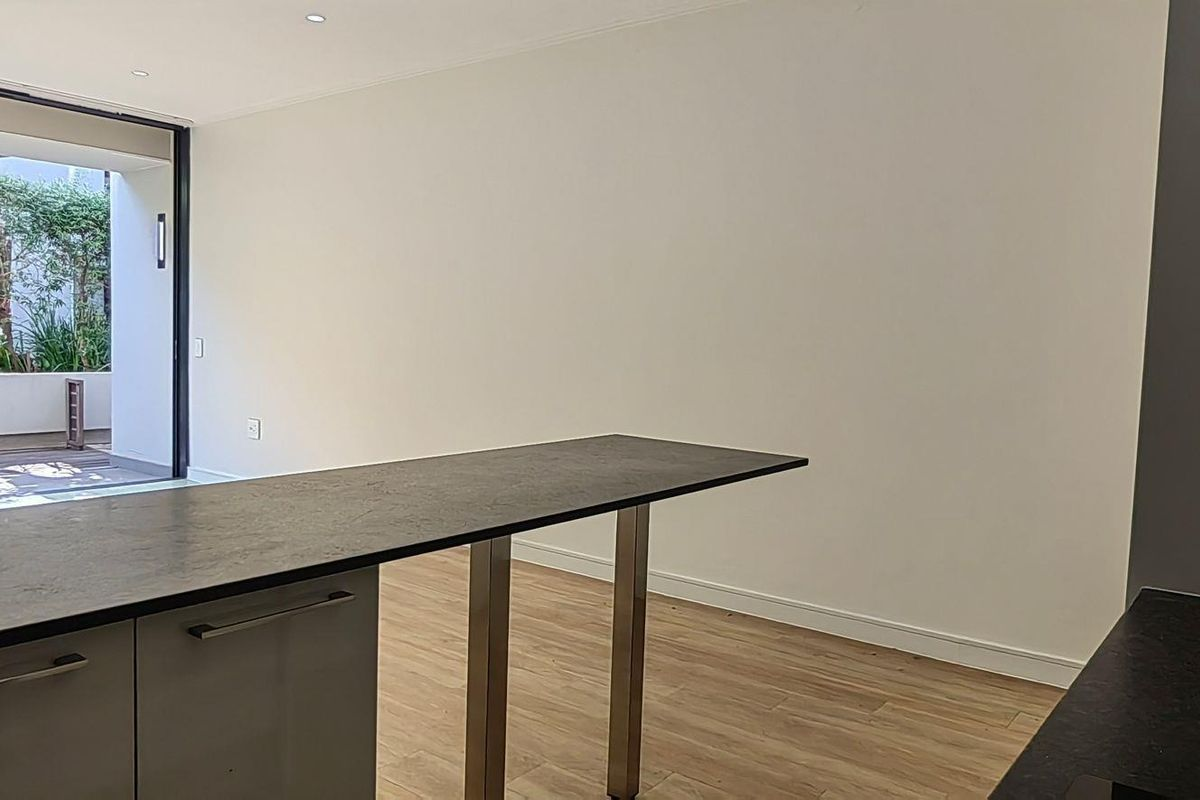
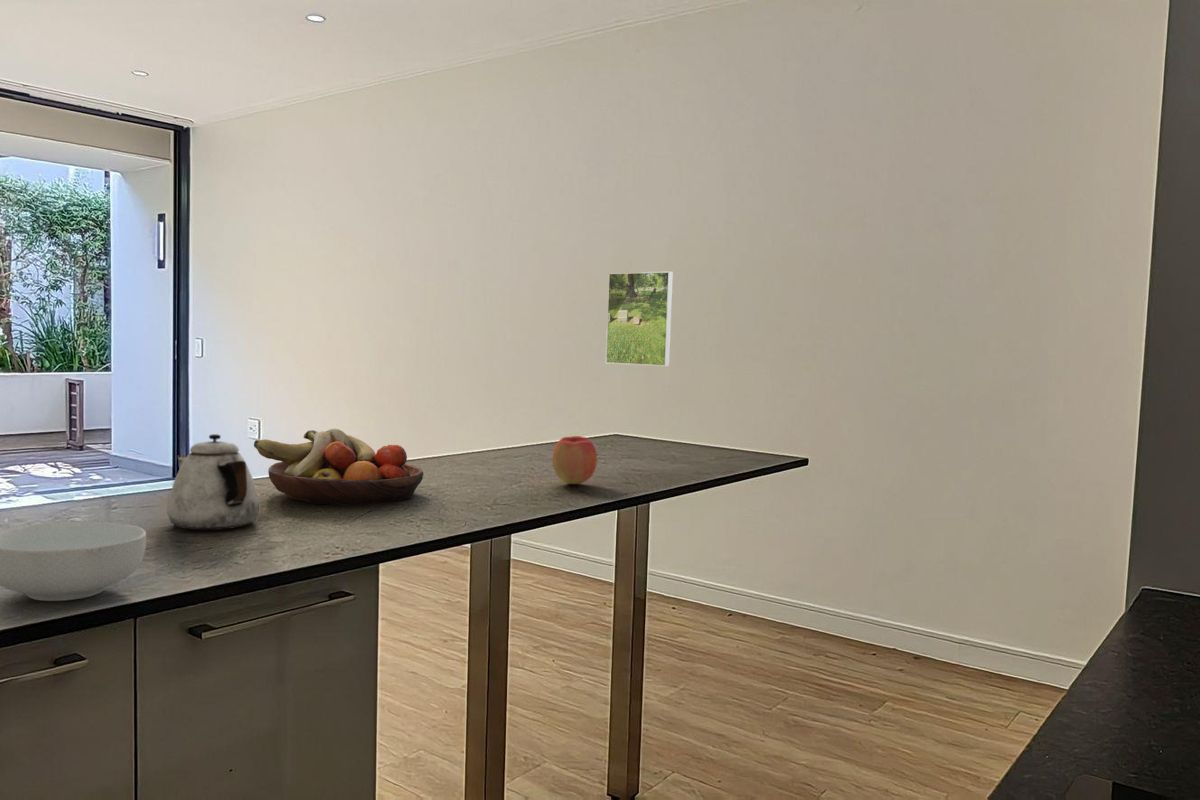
+ cereal bowl (66, 563)
+ teapot (210, 478)
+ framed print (638, 318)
+ fruit bowl (346, 463)
+ apple (574, 460)
